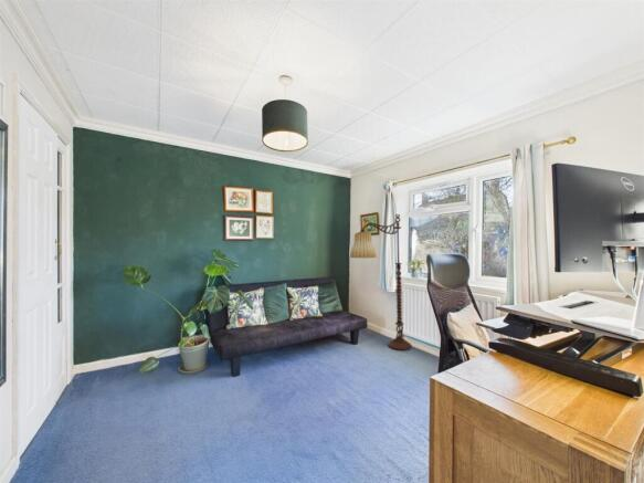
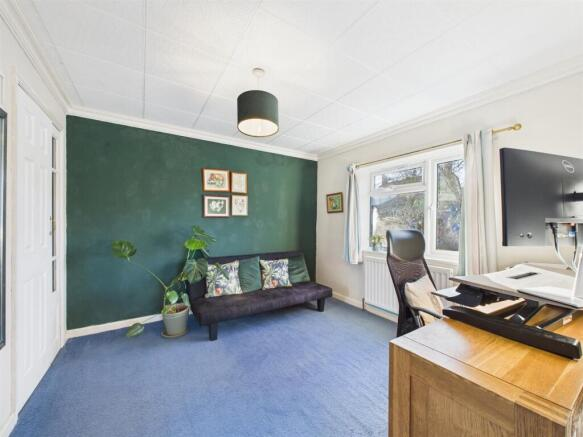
- floor lamp (397, 281)
